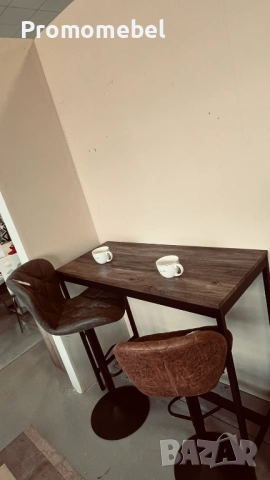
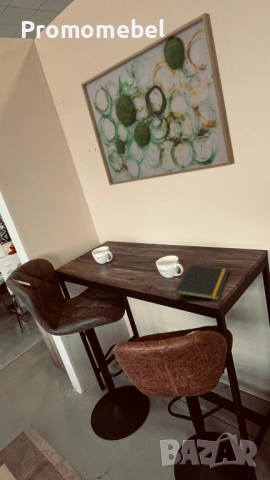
+ notepad (203, 280)
+ wall art (147, 118)
